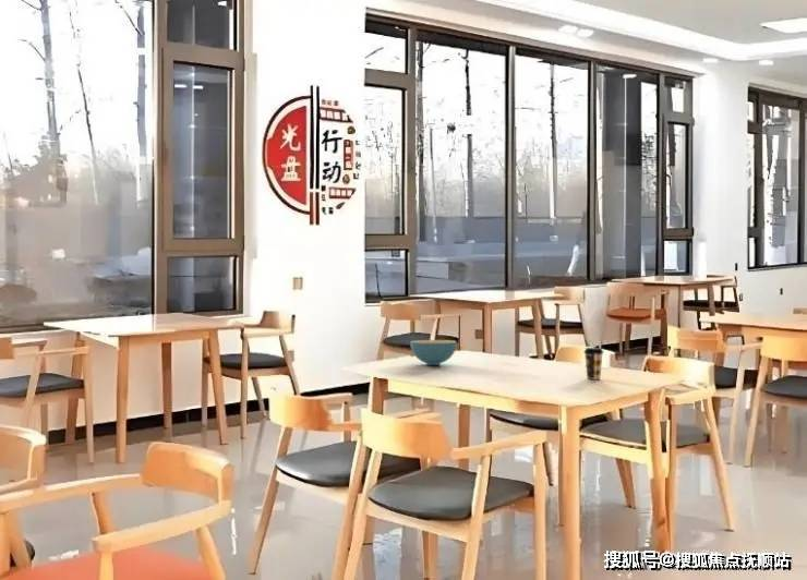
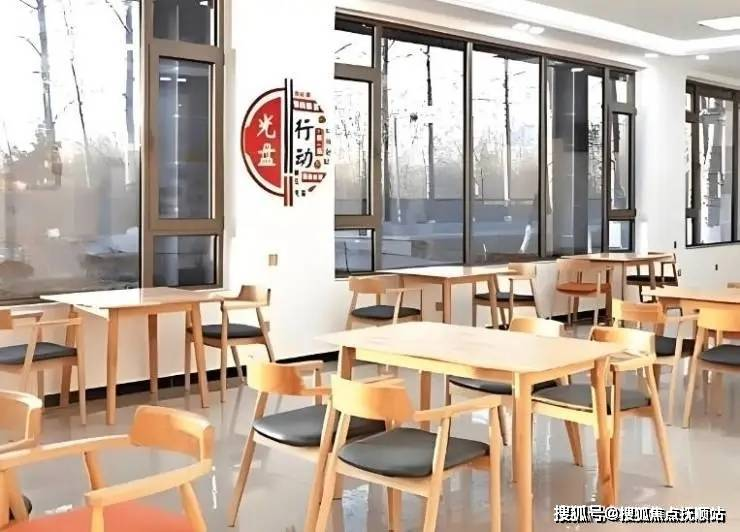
- cereal bowl (433, 352)
- coffee cup (593, 363)
